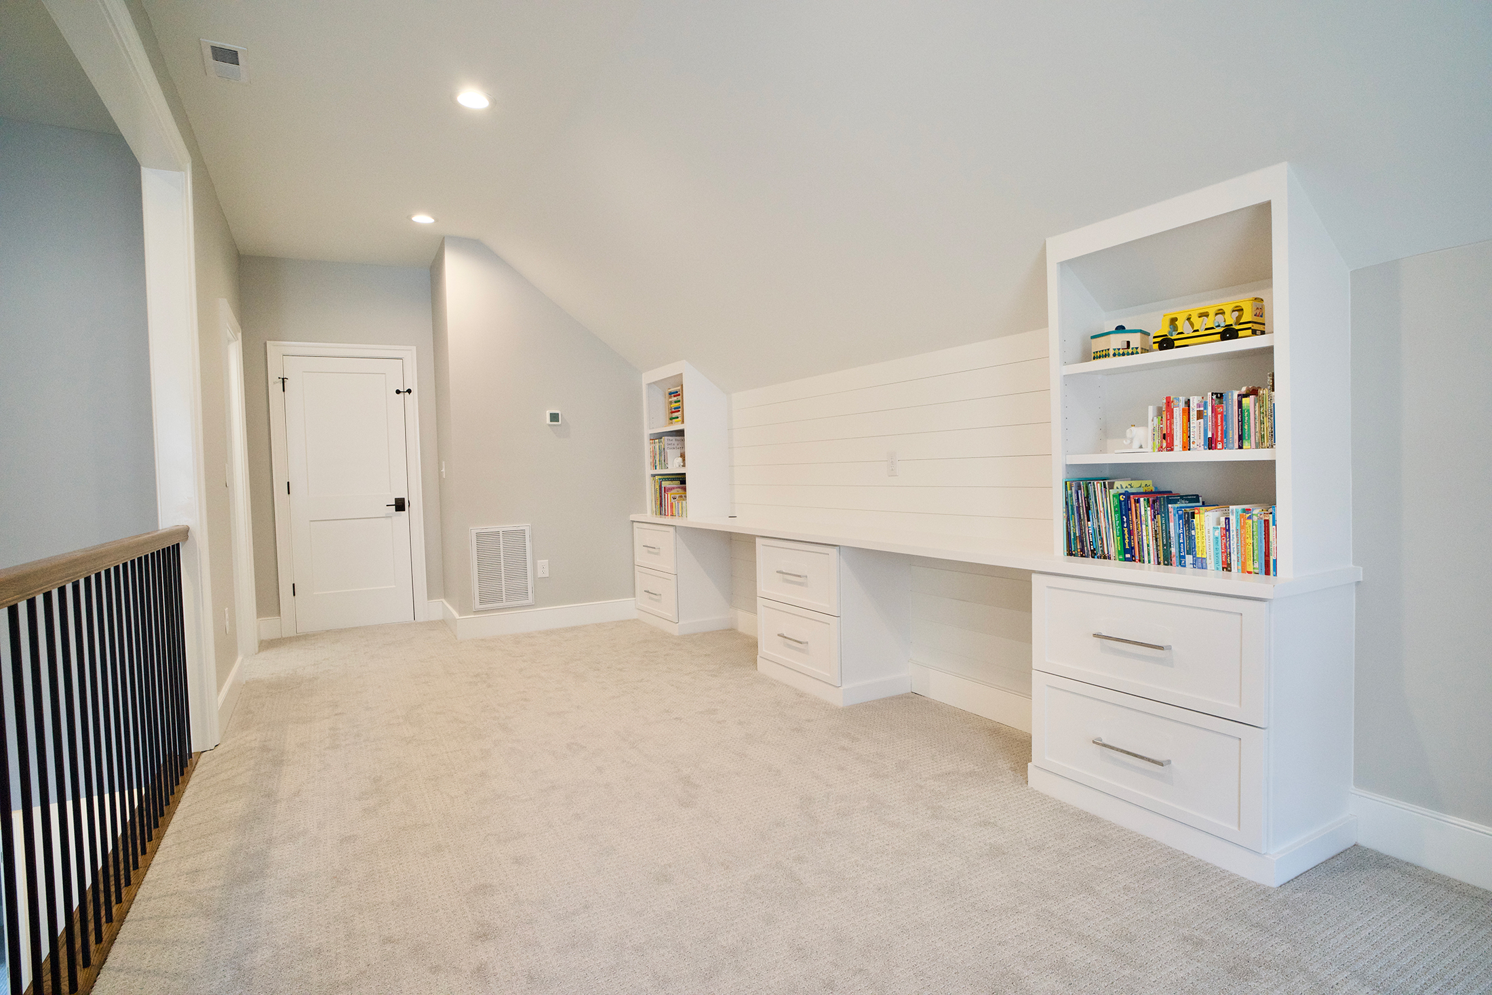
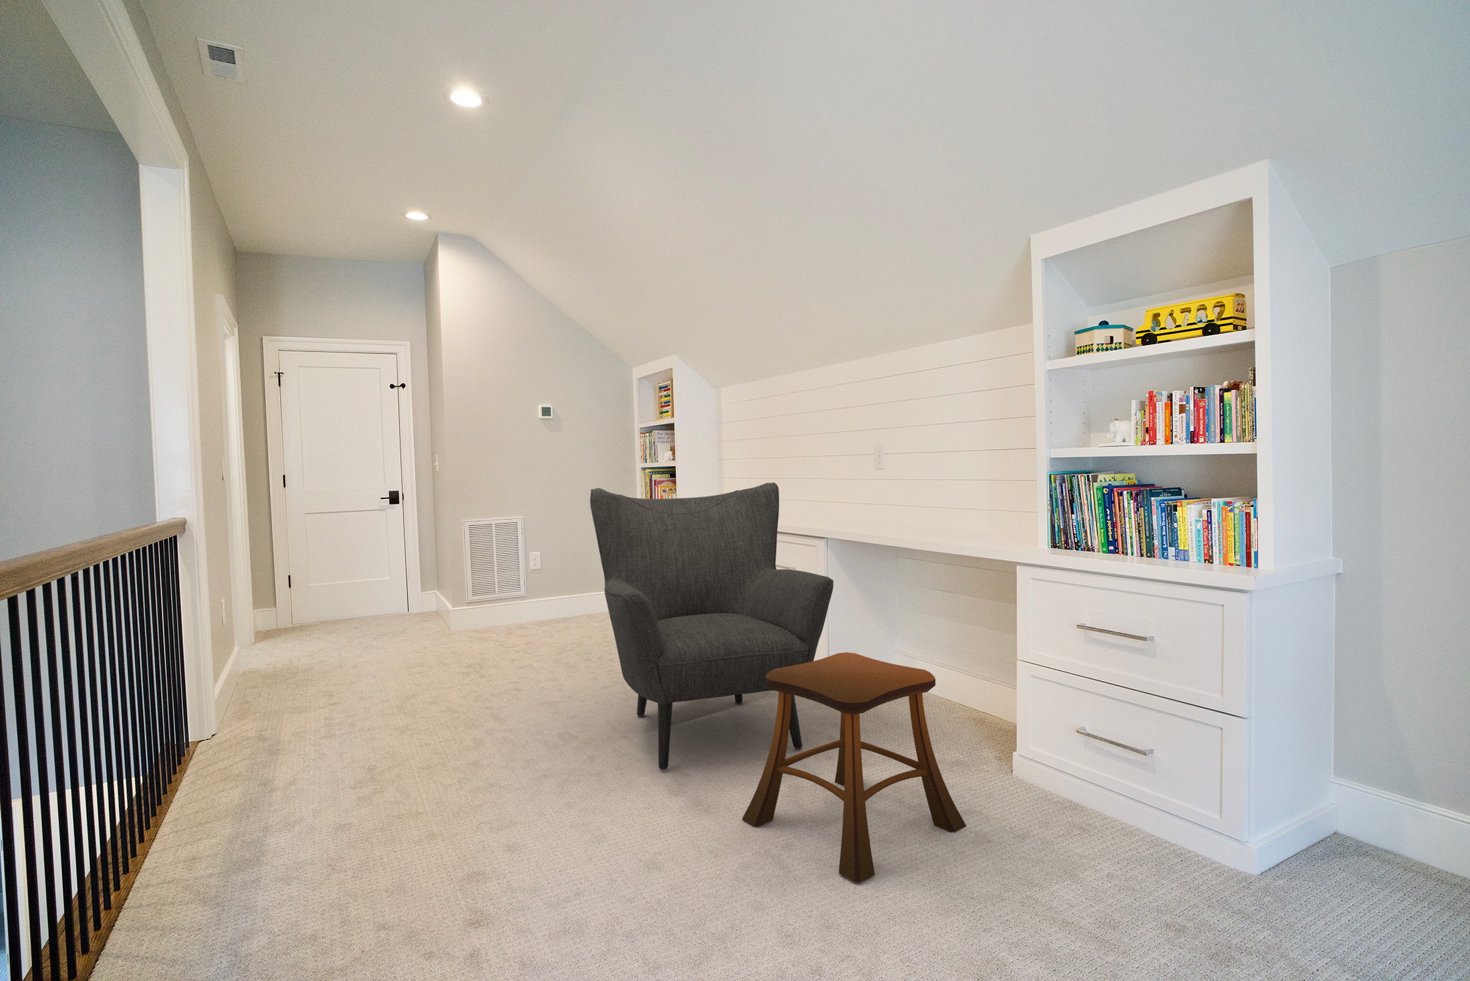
+ stool (850, 747)
+ chair (701, 605)
